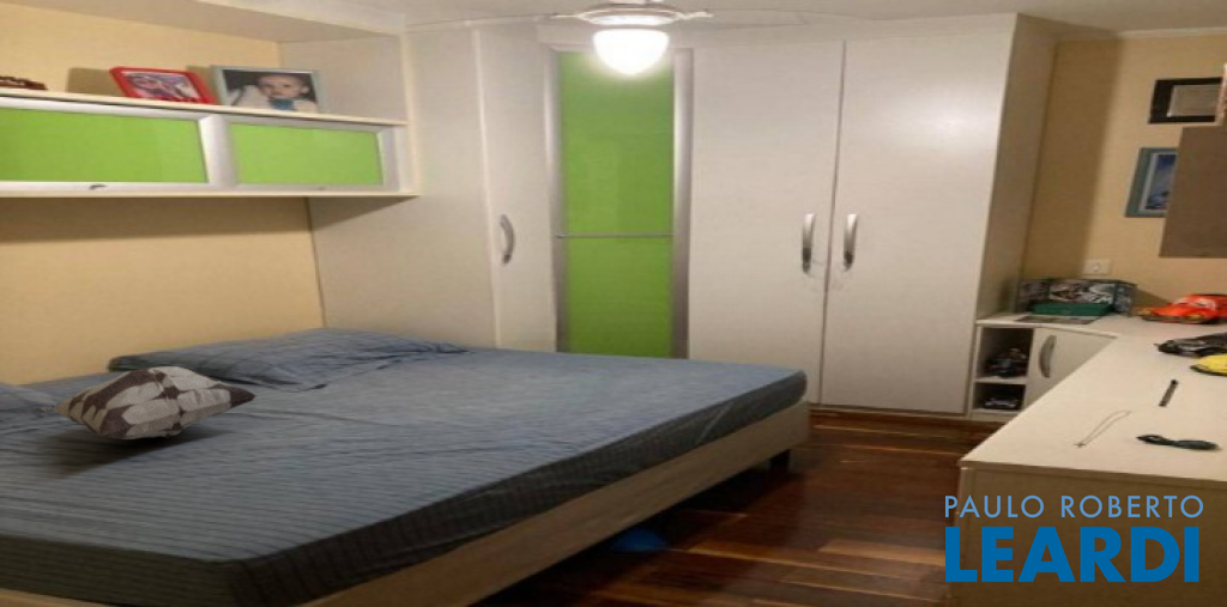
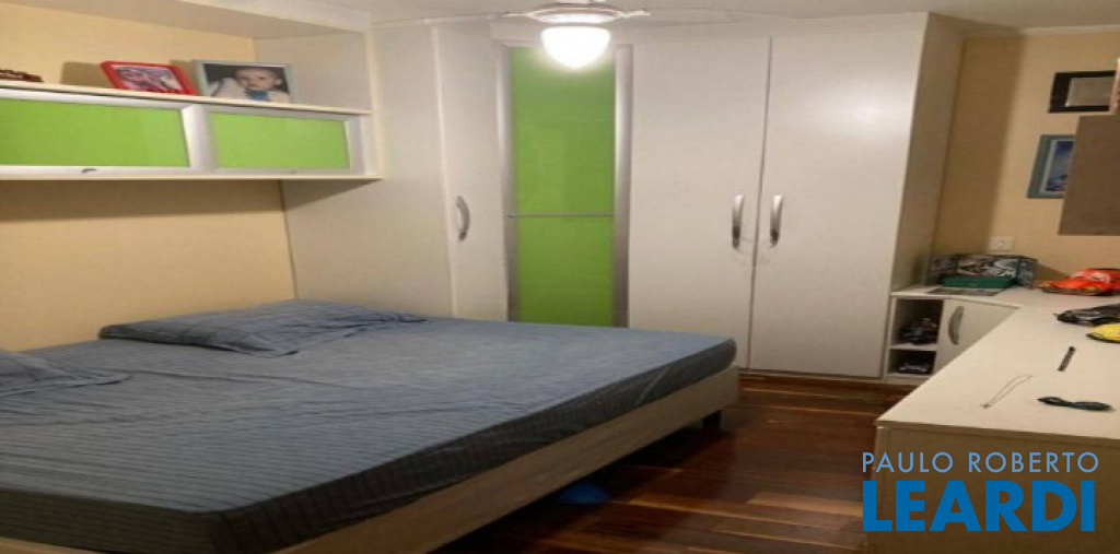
- decorative pillow (147, 402)
